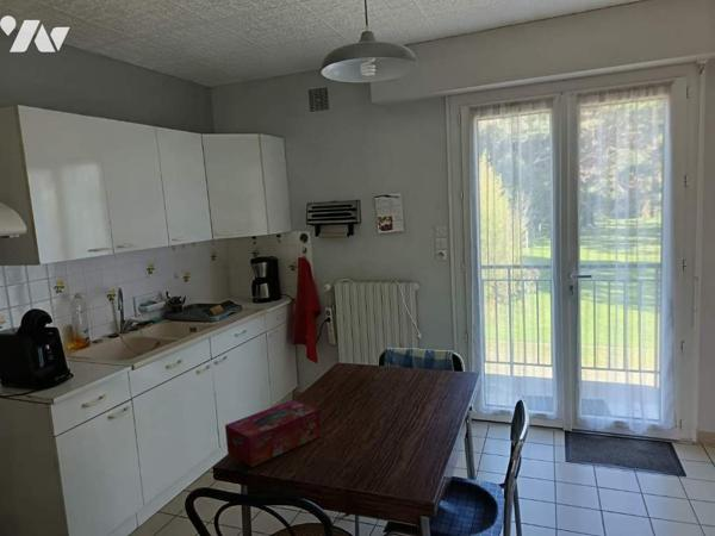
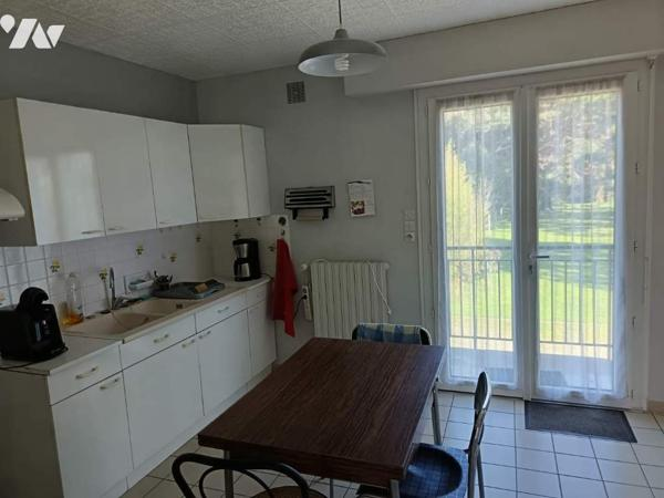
- tissue box (274, 430)
